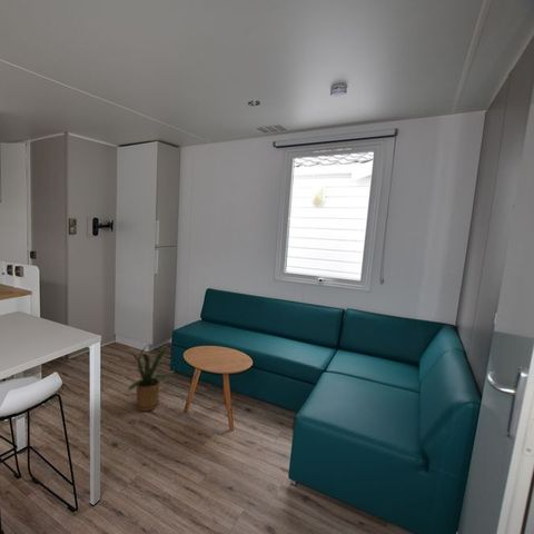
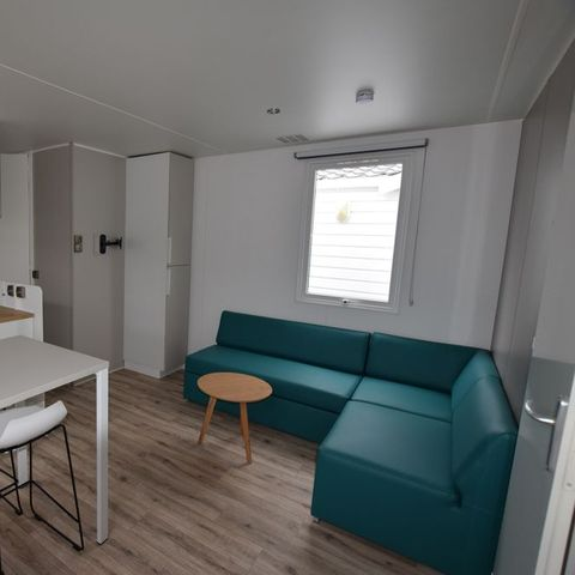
- house plant (151, 376)
